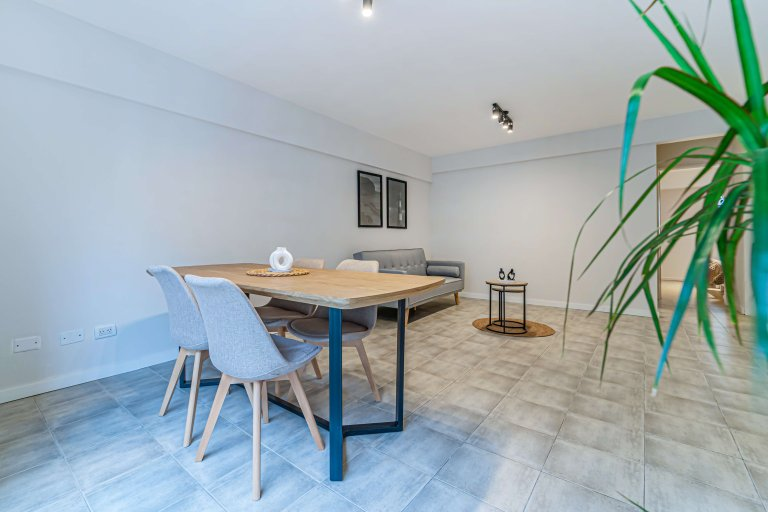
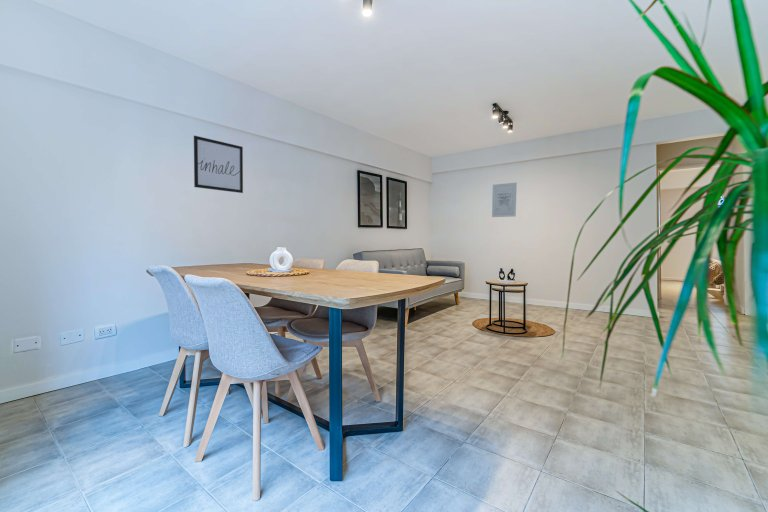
+ wall art (504, 200)
+ wall art (219, 165)
